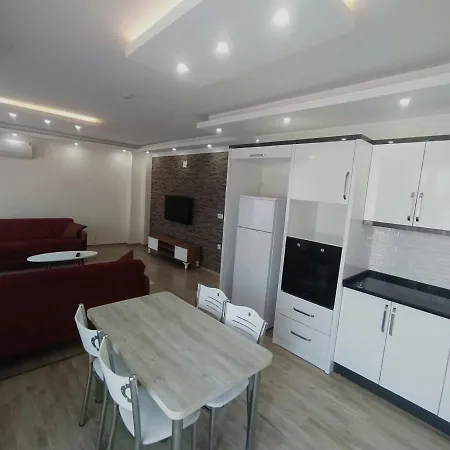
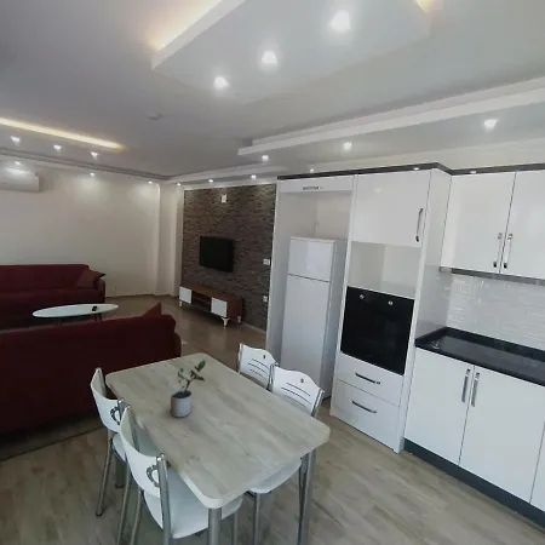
+ potted plant (187, 388)
